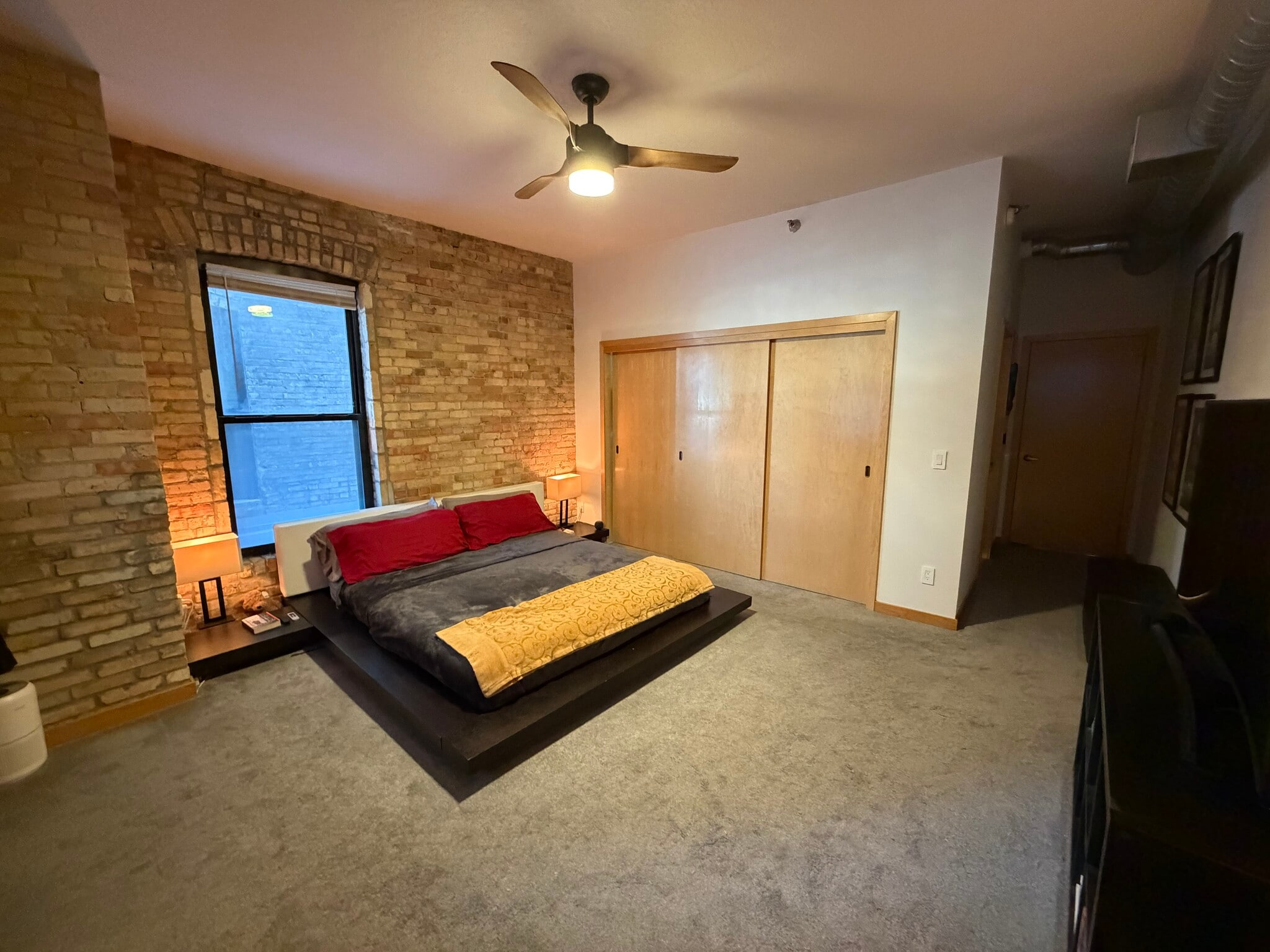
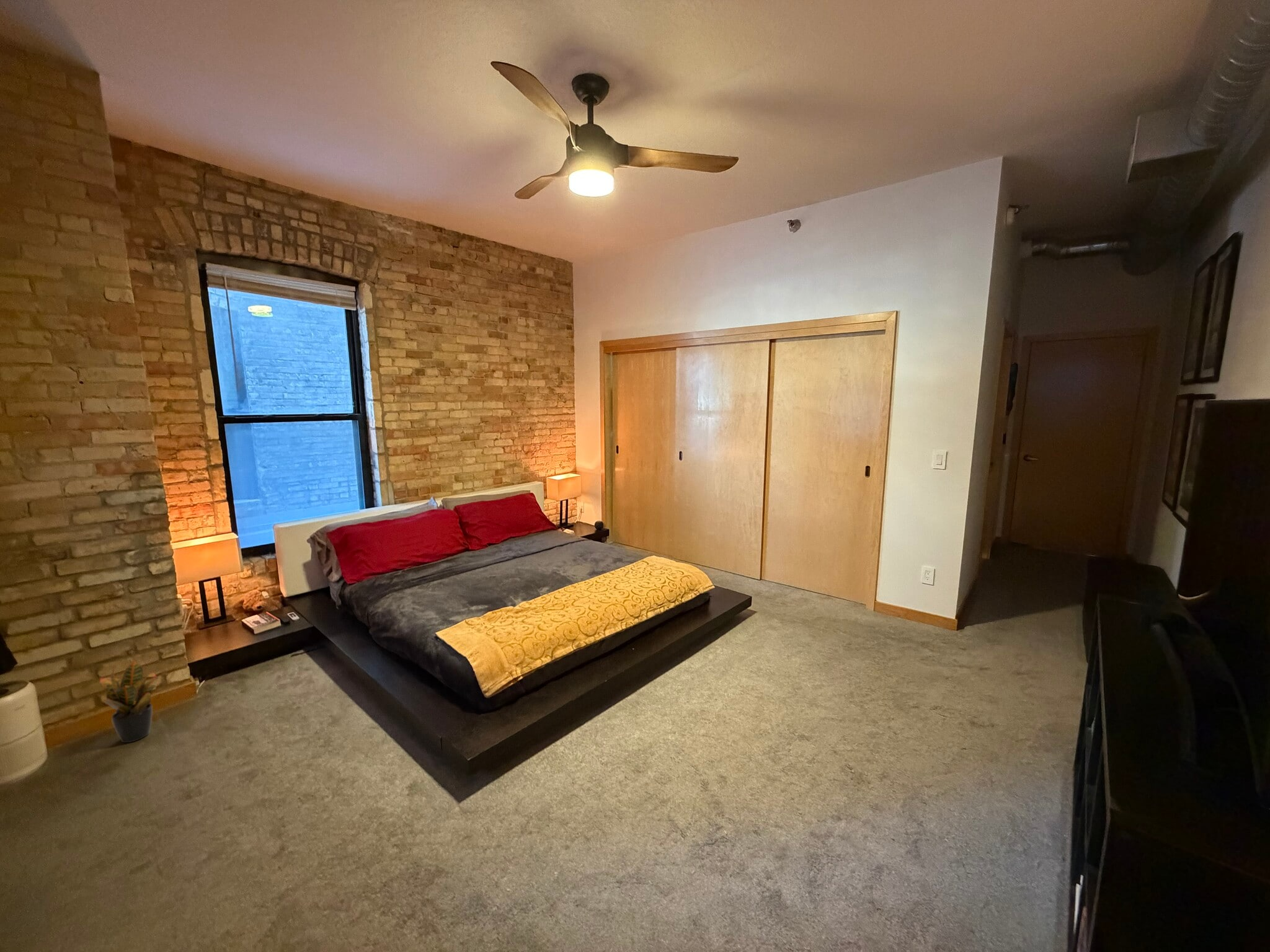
+ potted plant (133, 699)
